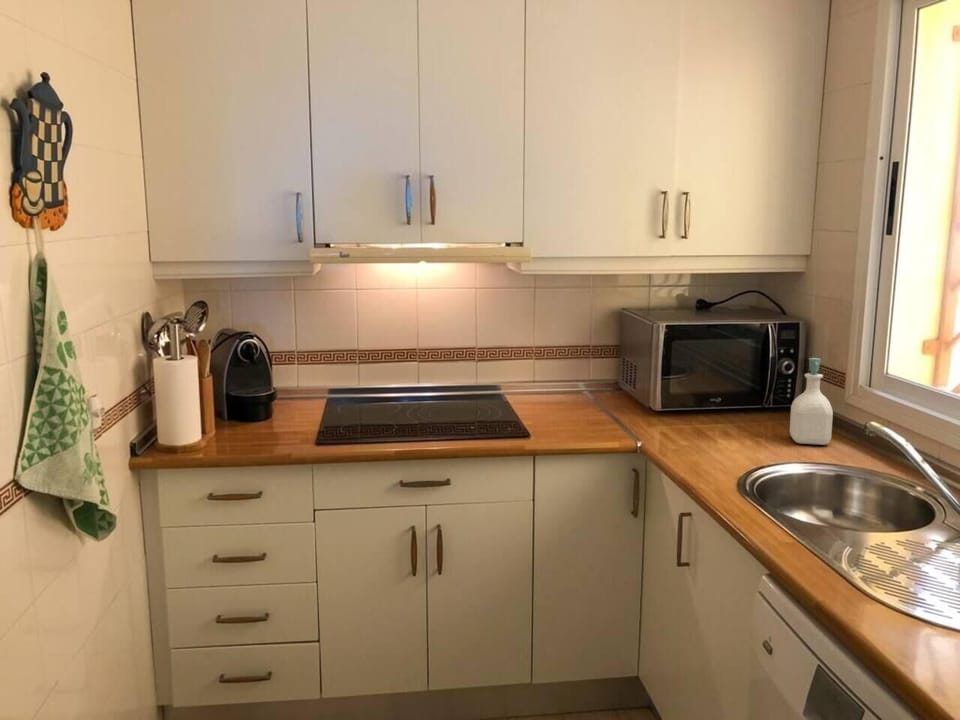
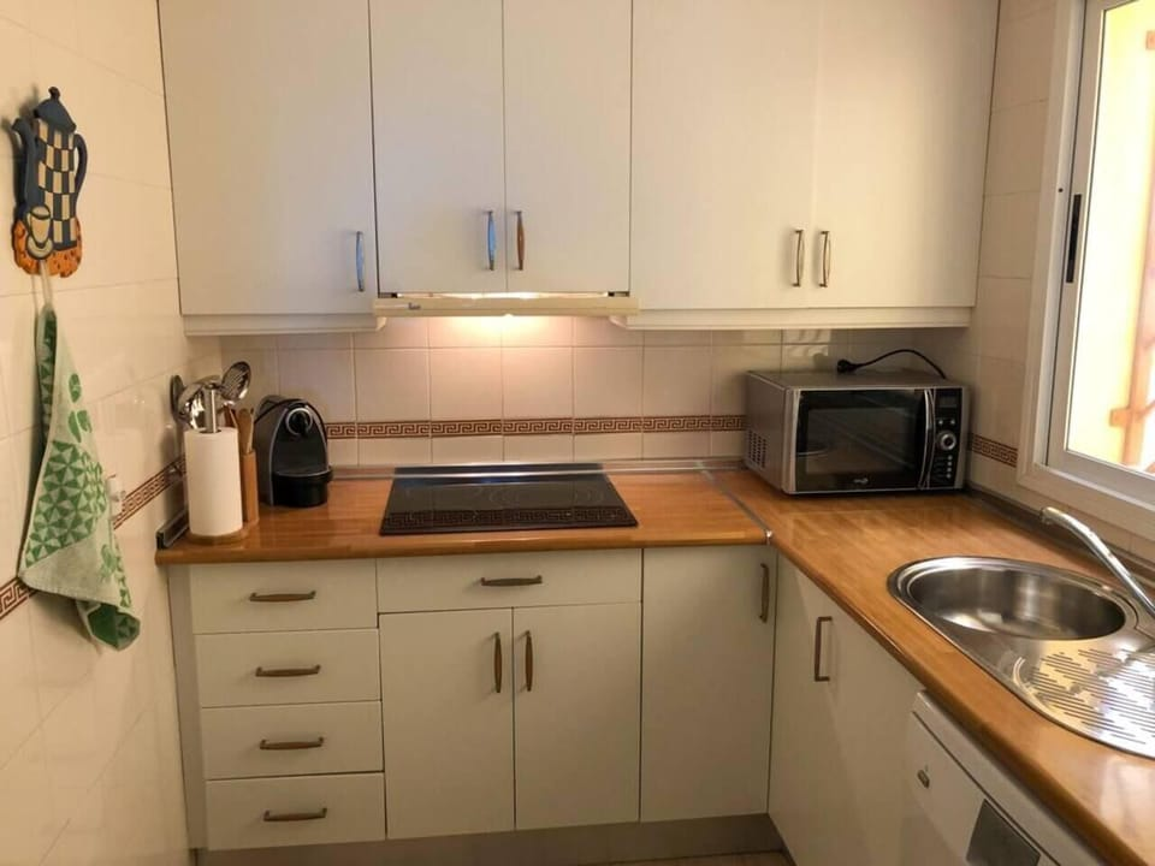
- soap bottle (812, 400)
